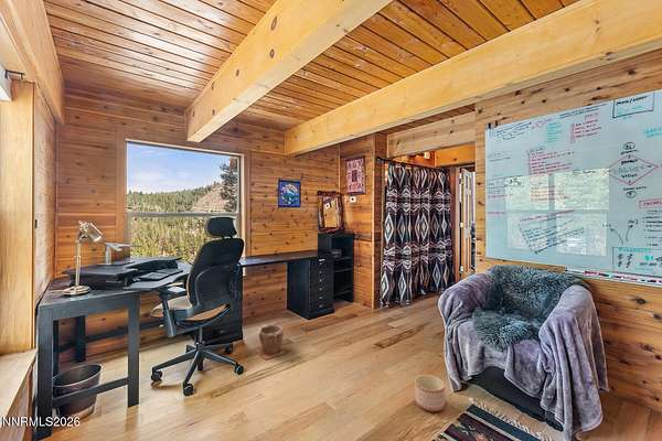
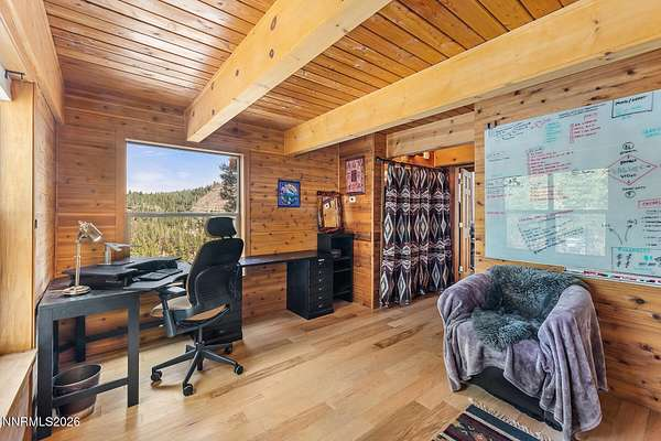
- planter (429, 392)
- plant pot (270, 340)
